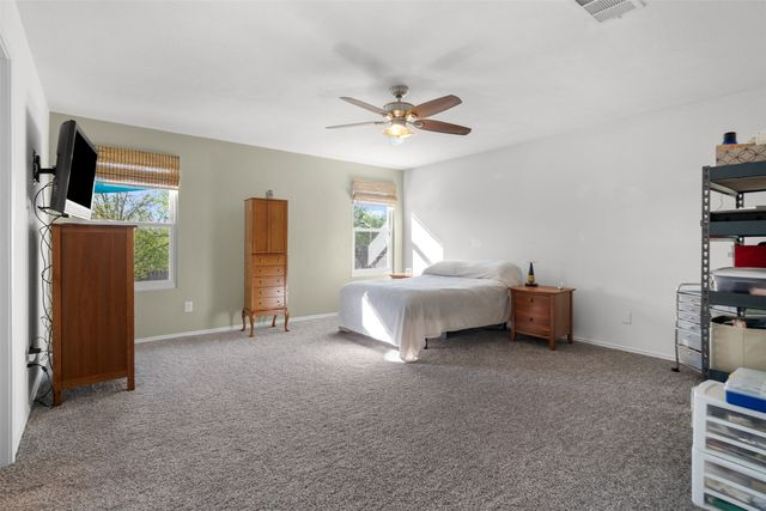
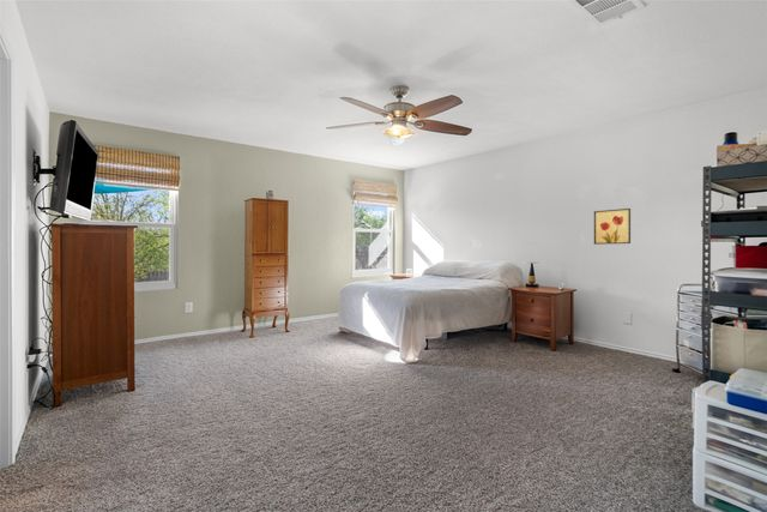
+ wall art (611, 227)
